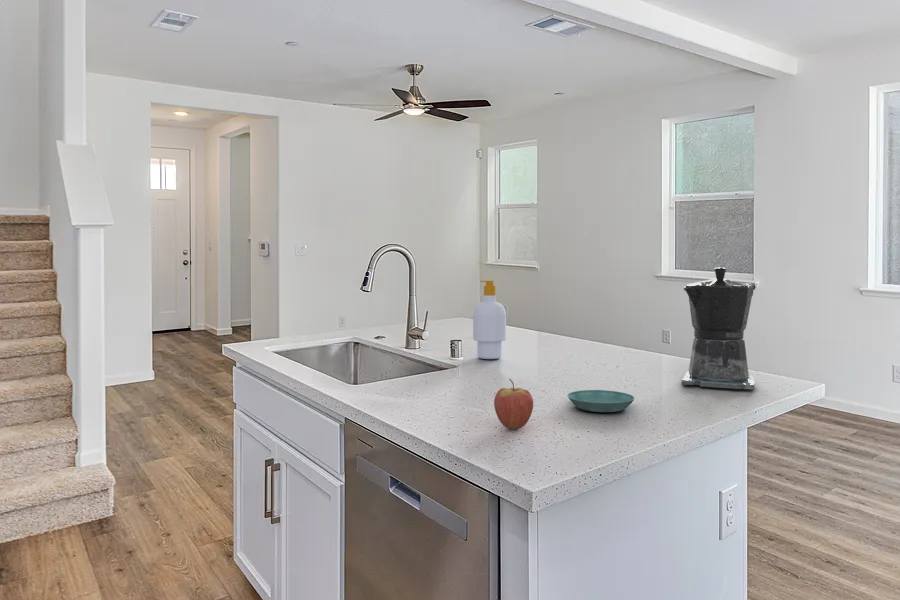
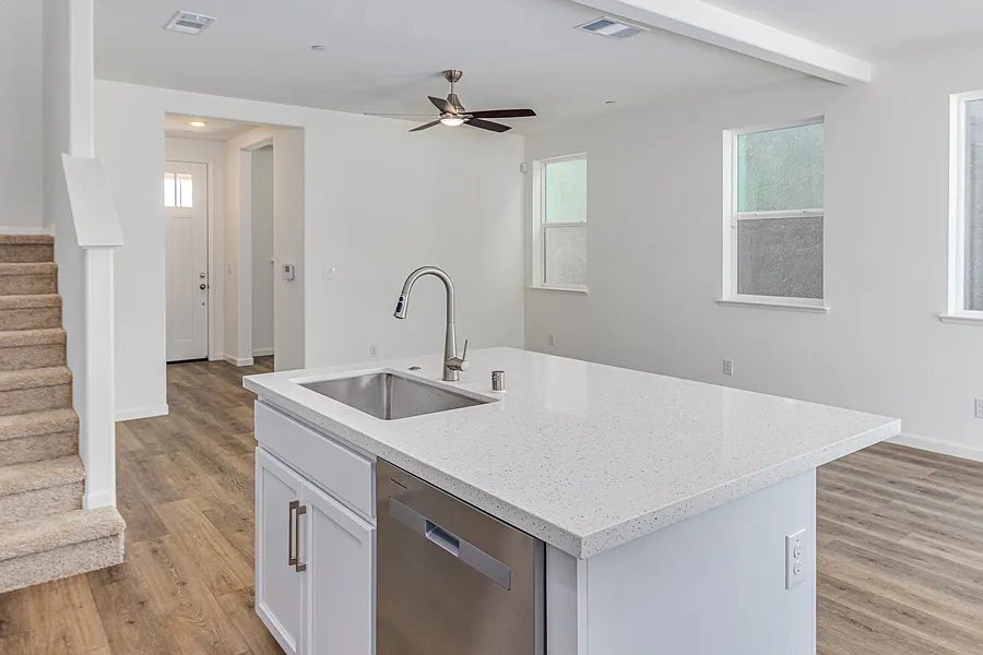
- soap bottle (489, 319)
- fruit (513, 403)
- saucer (600, 401)
- coffee maker (719, 324)
